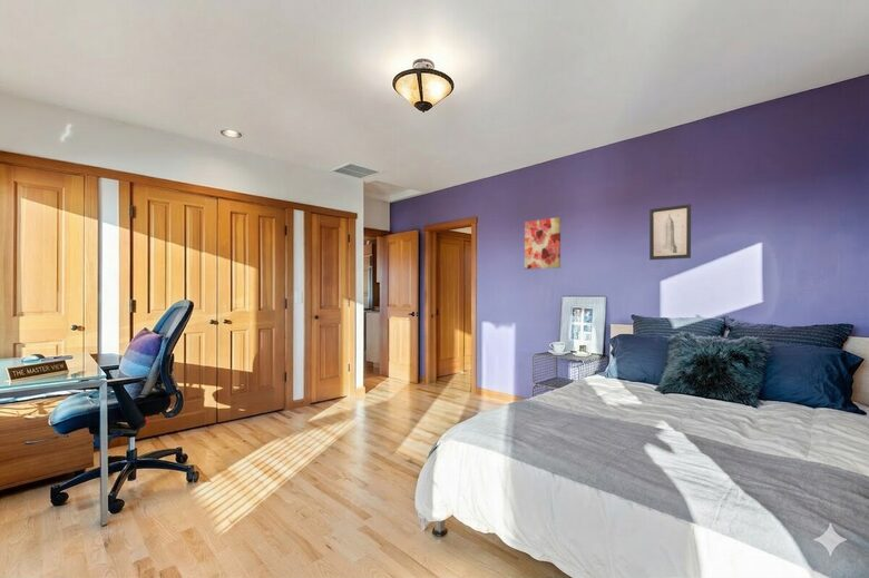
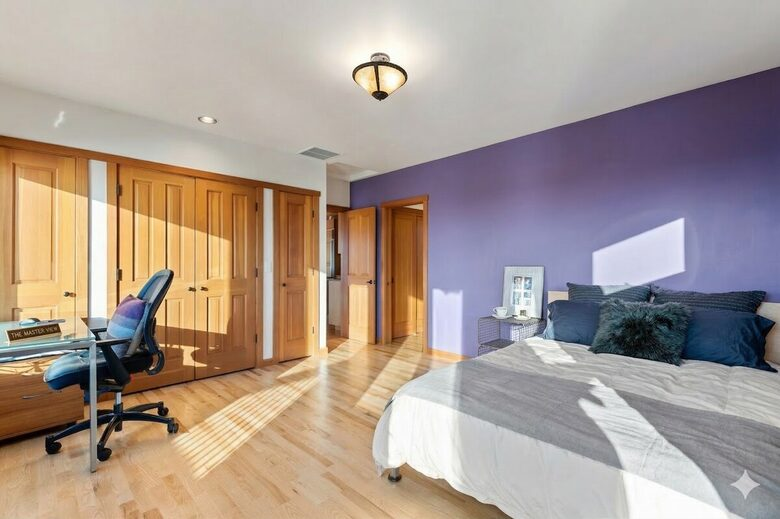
- wall art (670, 233)
- wall art (541, 244)
